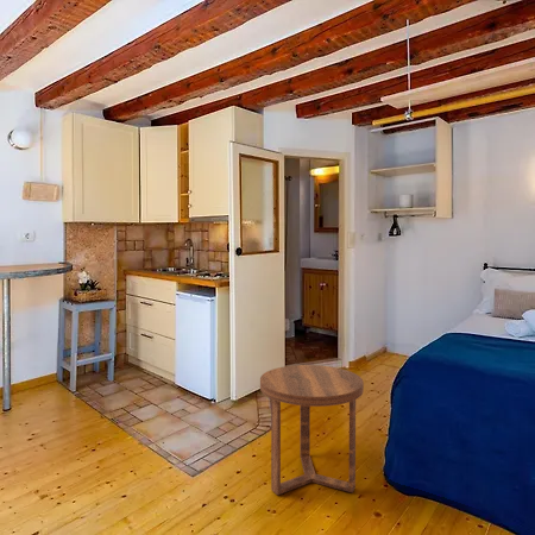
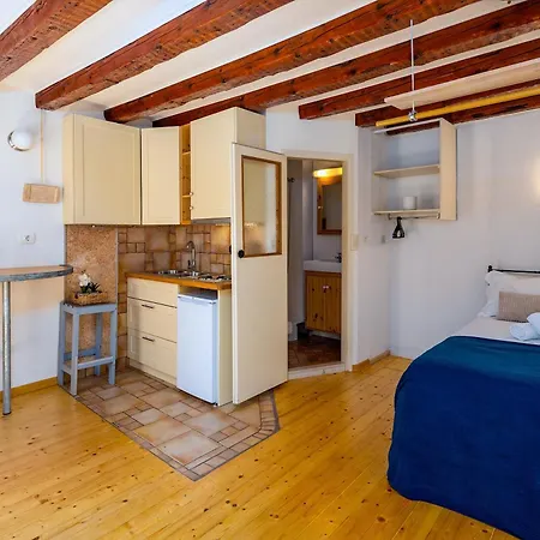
- side table (309, 428)
